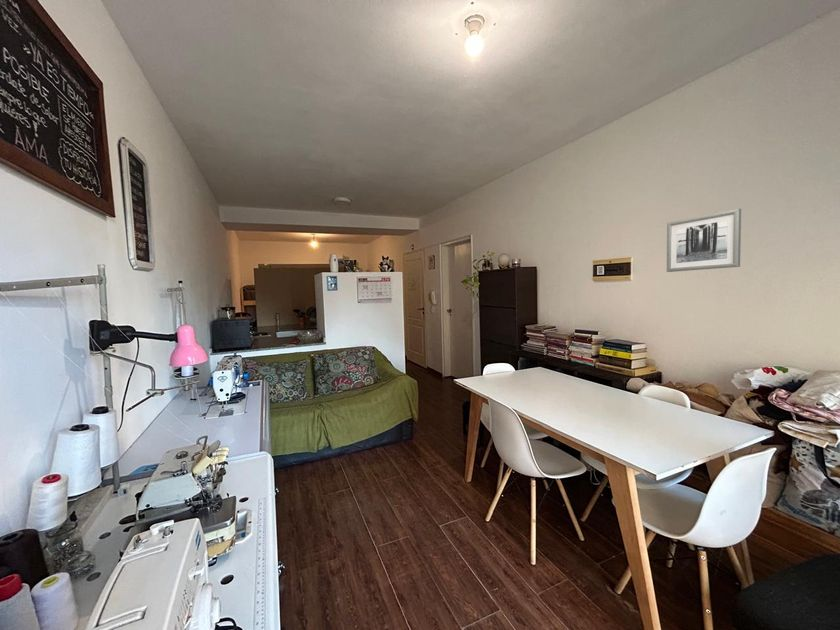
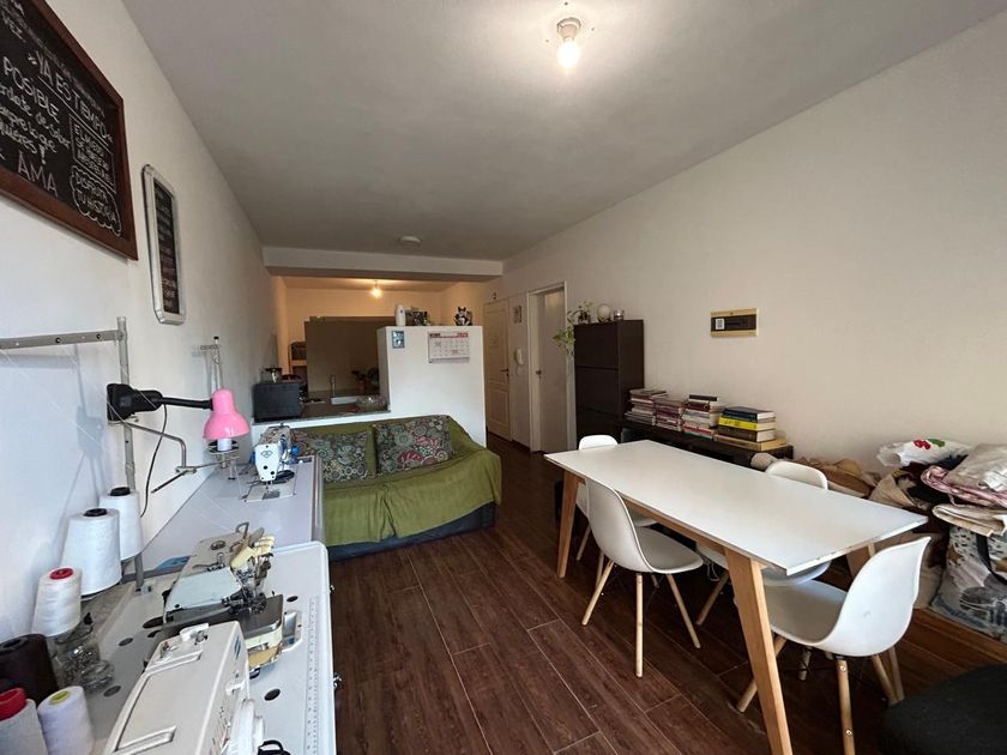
- wall art (700, 243)
